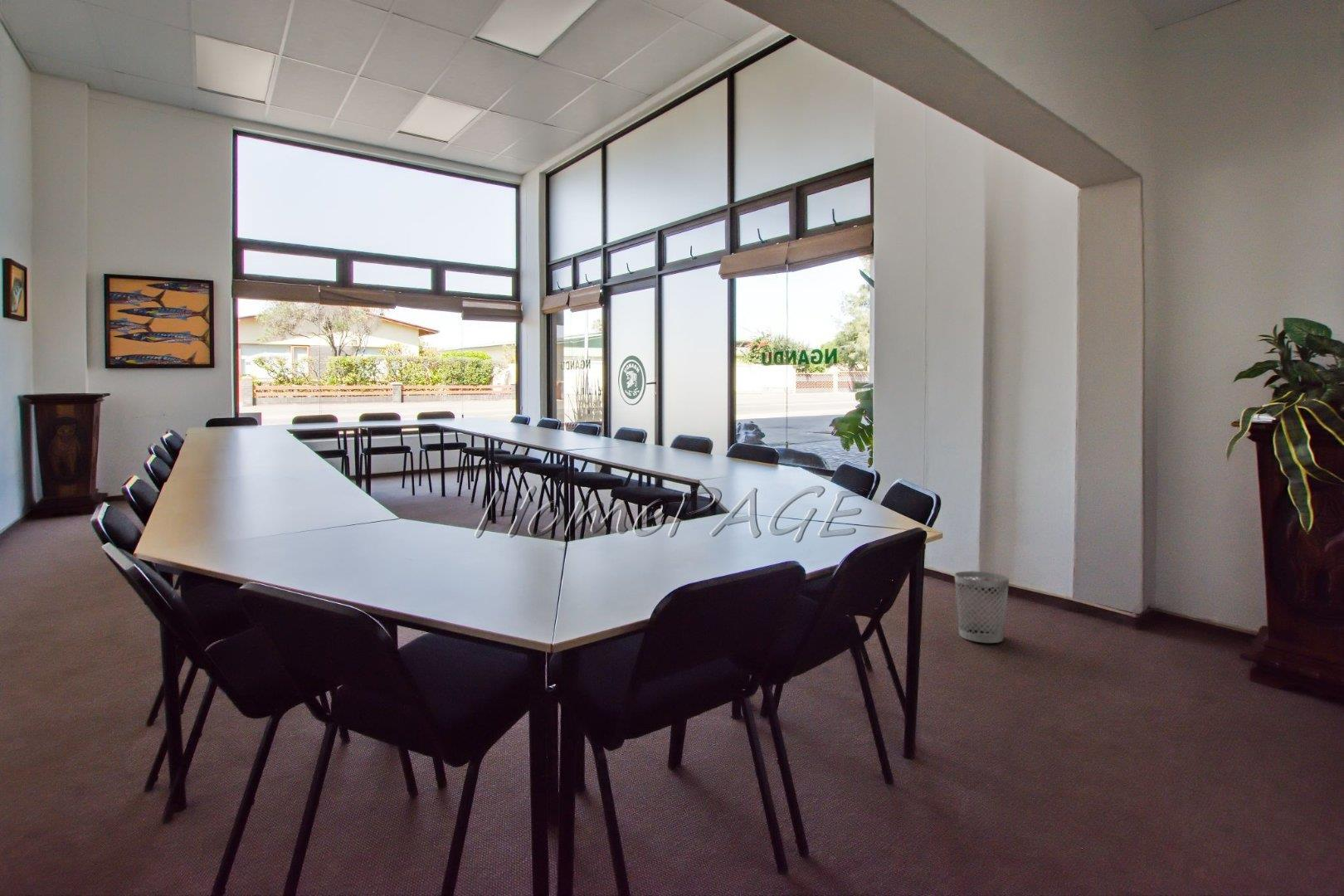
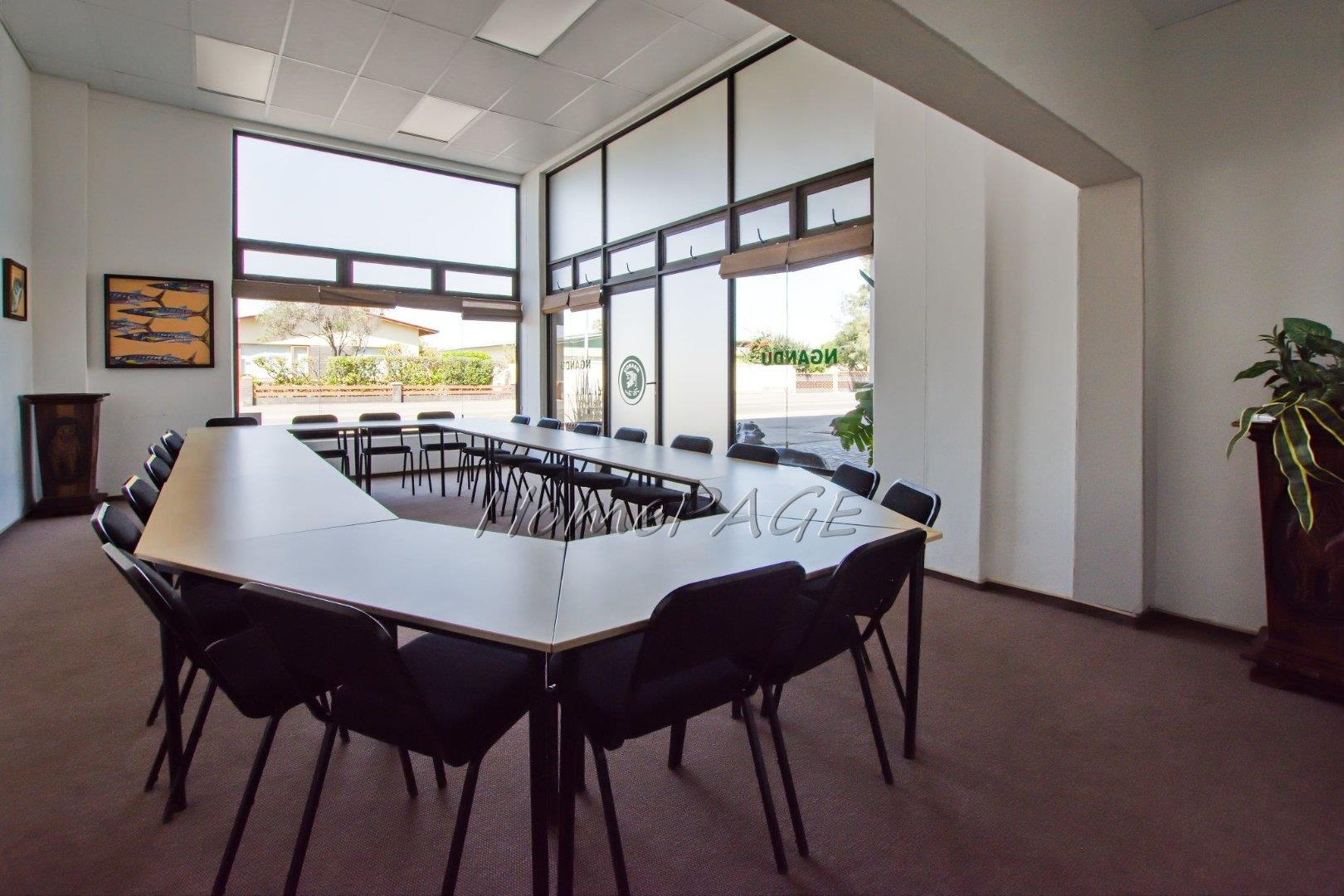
- wastebasket (981, 606)
